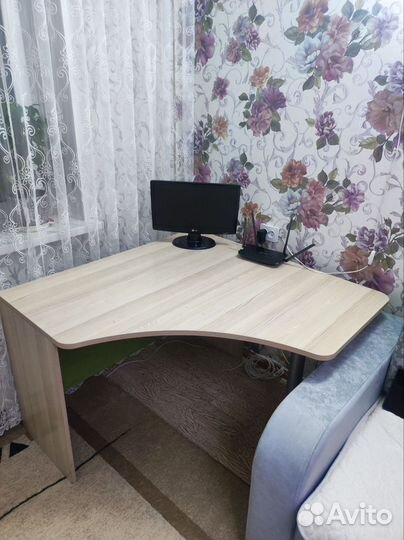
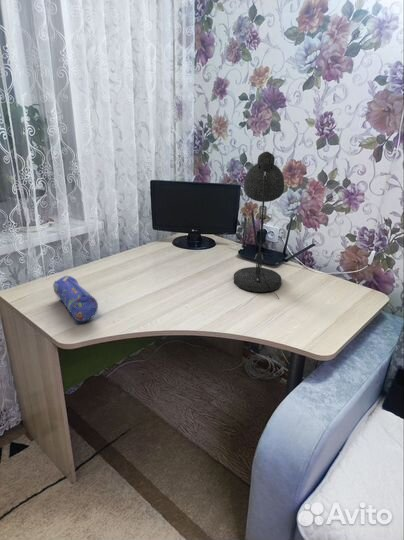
+ pencil case (74, 296)
+ desk lamp (261, 220)
